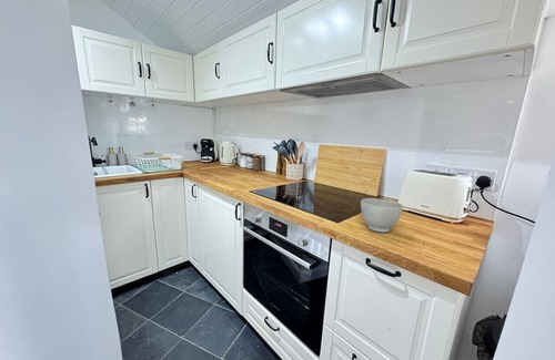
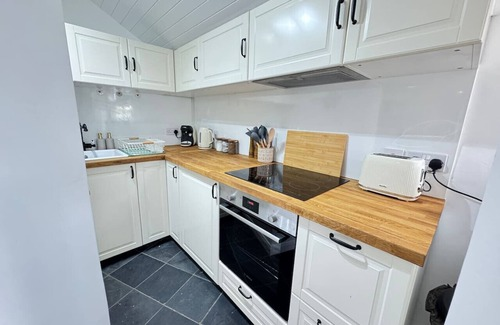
- bowl (380, 215)
